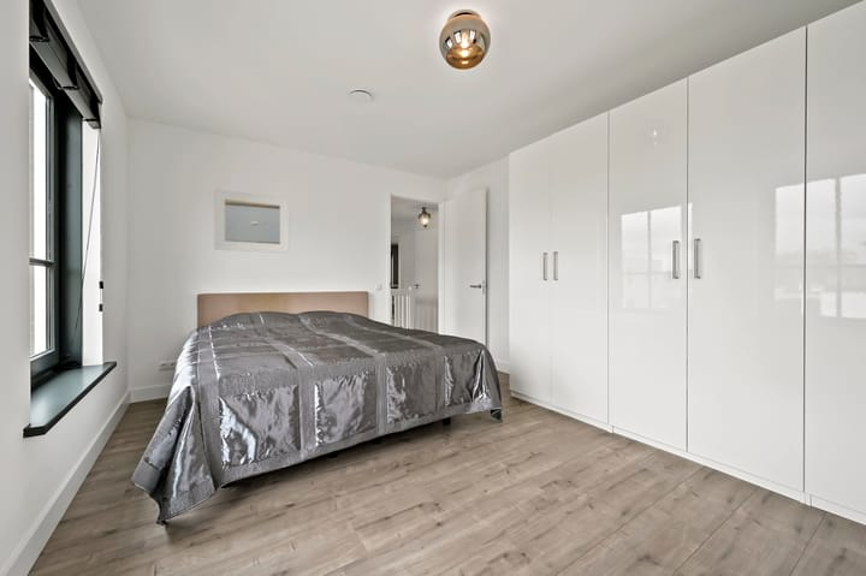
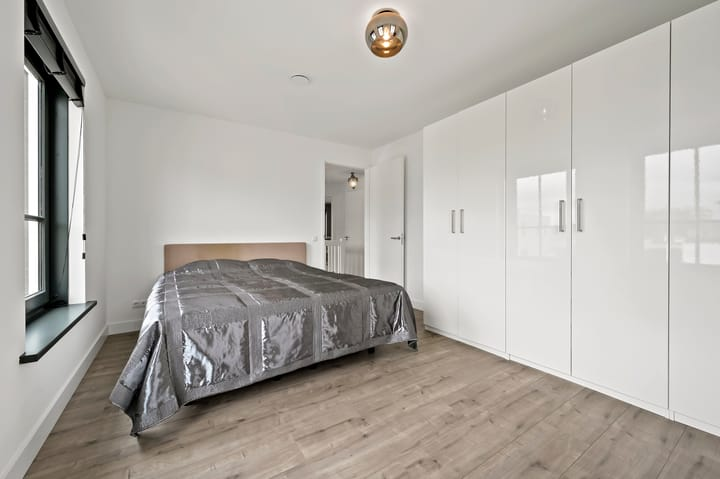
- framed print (253, 222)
